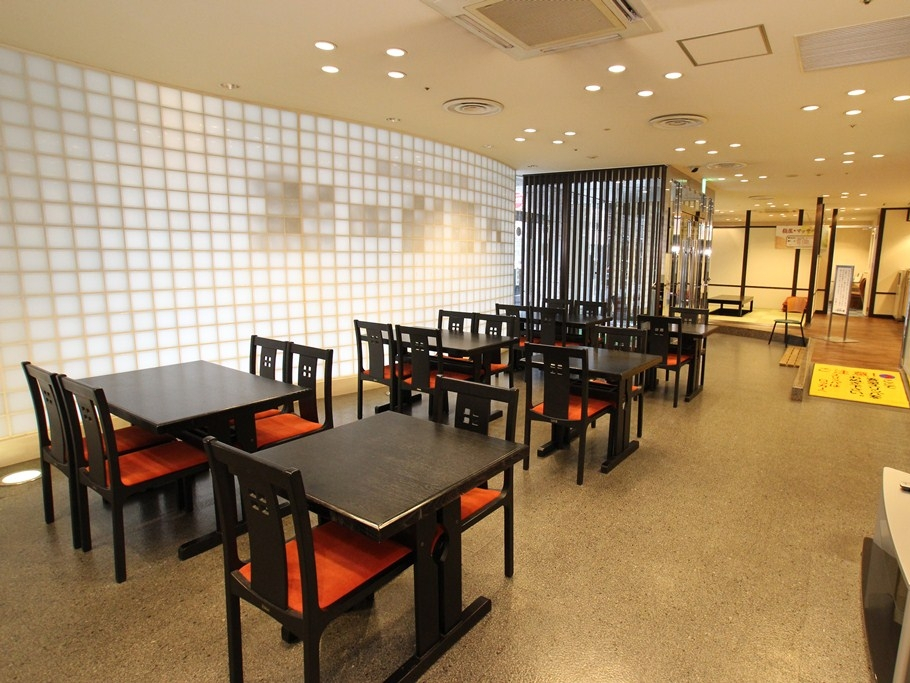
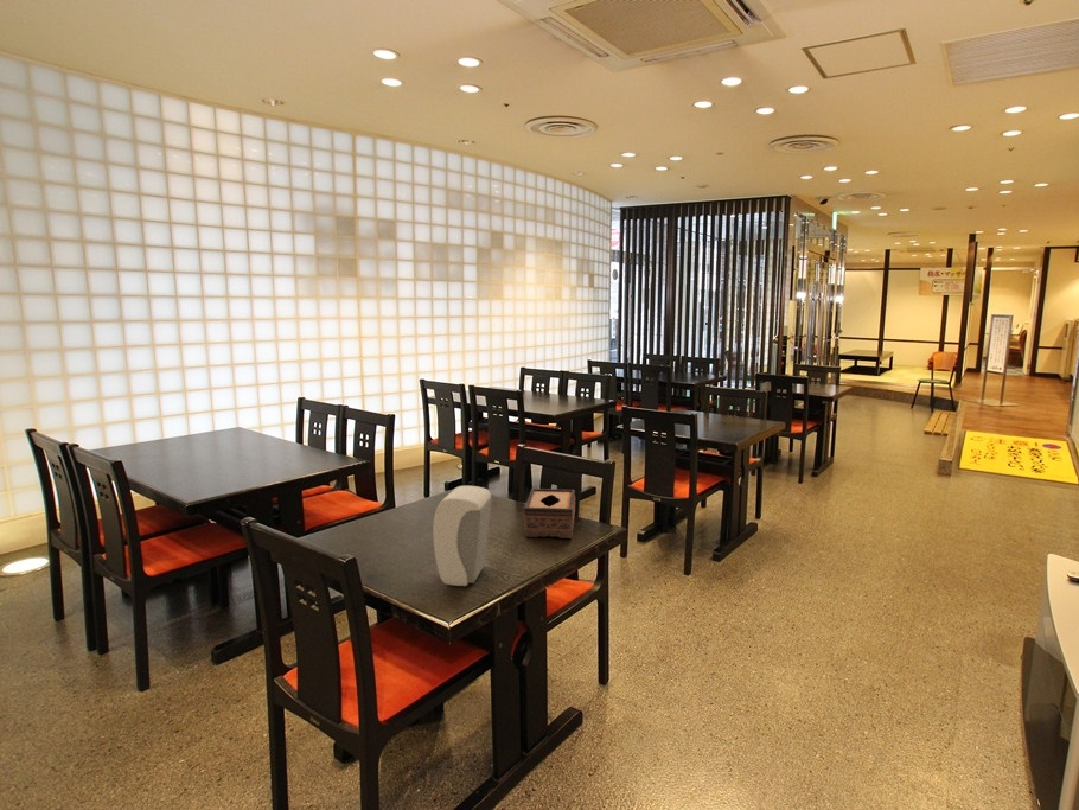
+ tissue box (550, 511)
+ soap dispenser (464, 534)
